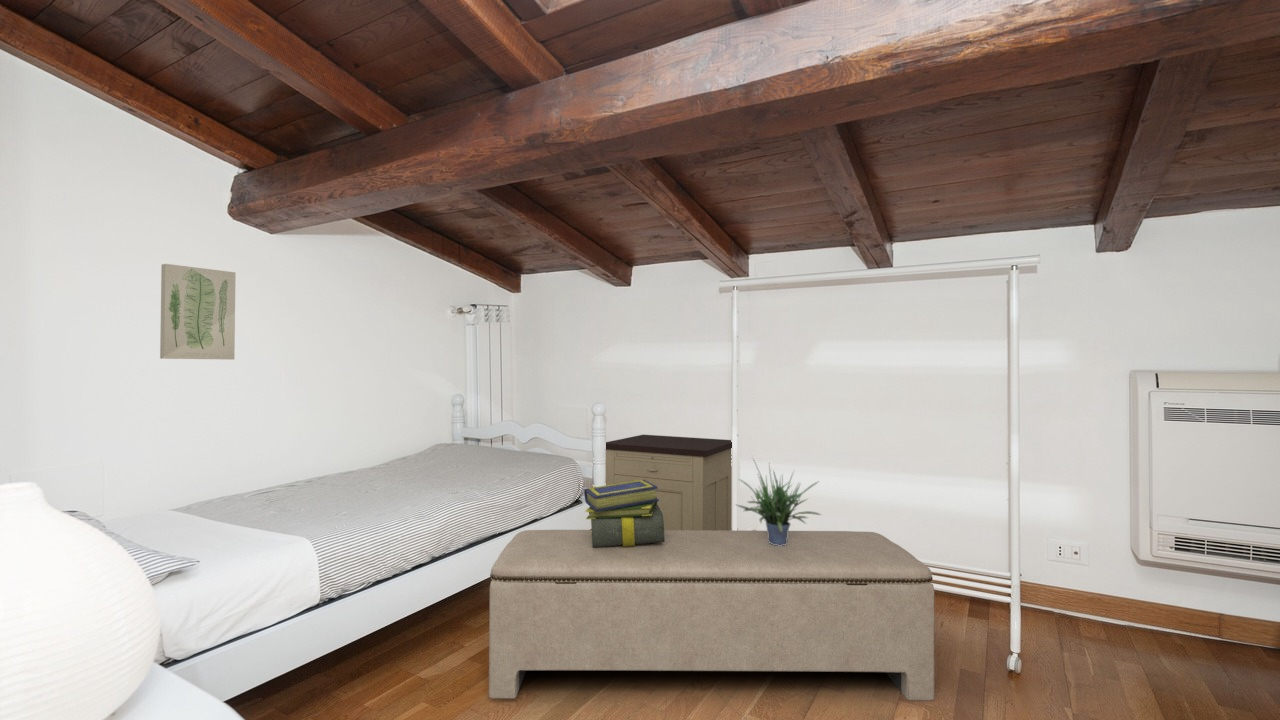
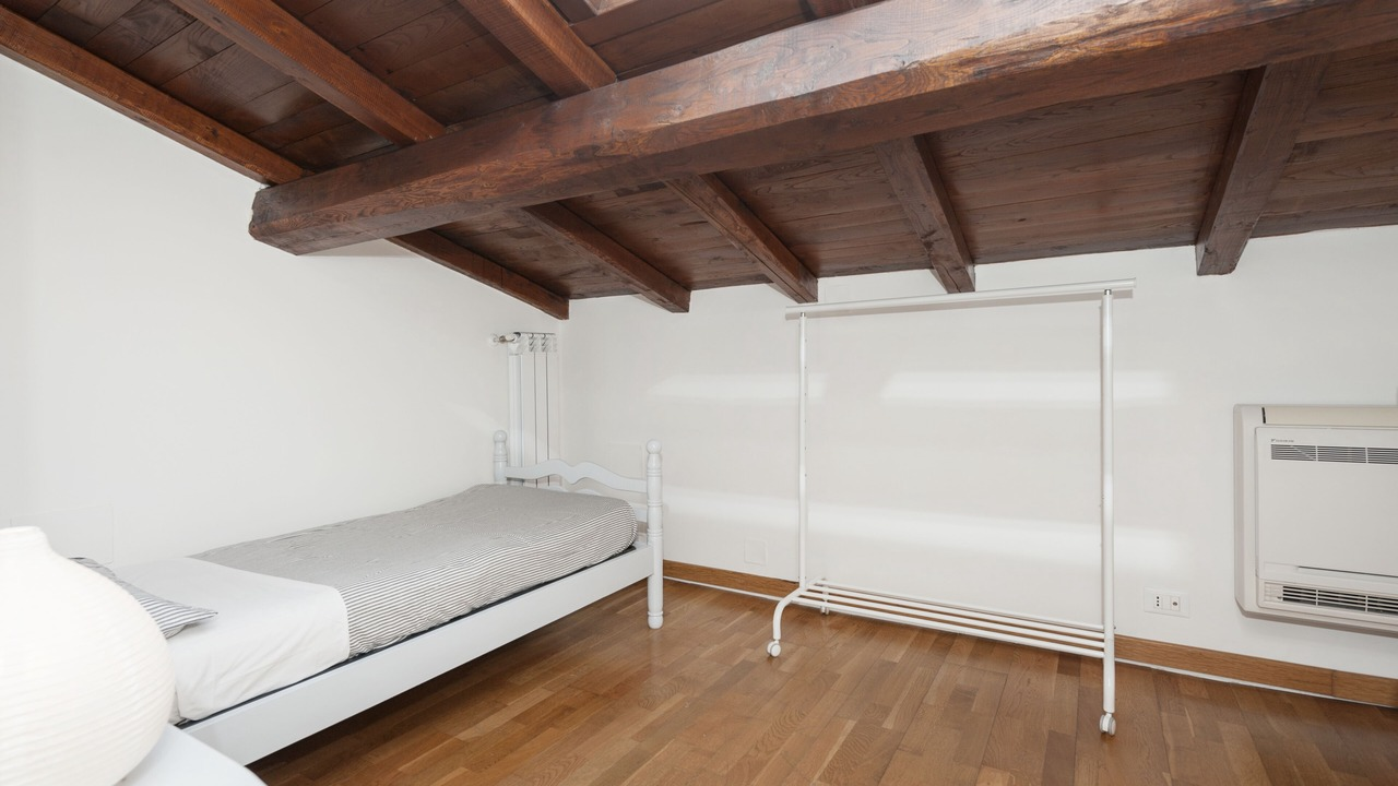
- potted plant (778, 498)
- stack of books (623, 511)
- wall art (199, 313)
- bench (704, 605)
- nightstand (670, 501)
